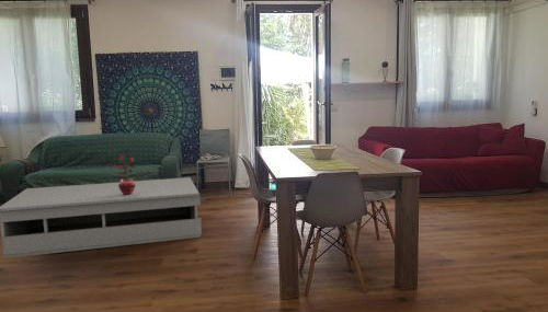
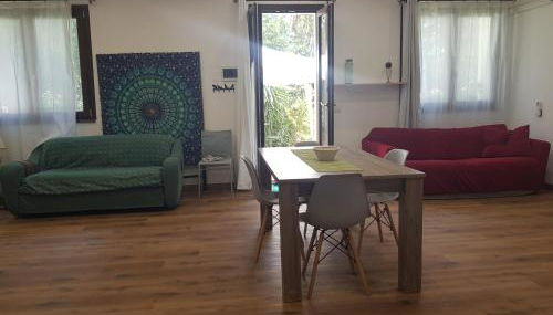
- potted plant (126, 173)
- coffee table (111, 212)
